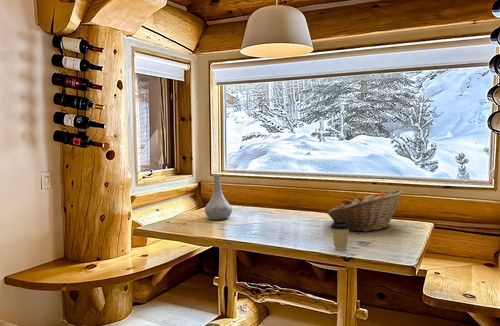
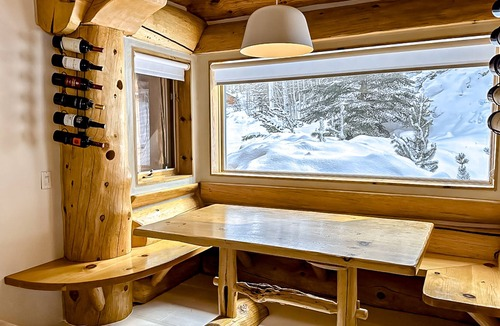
- coffee cup (340, 235)
- fruit basket (365, 208)
- vase (218, 196)
